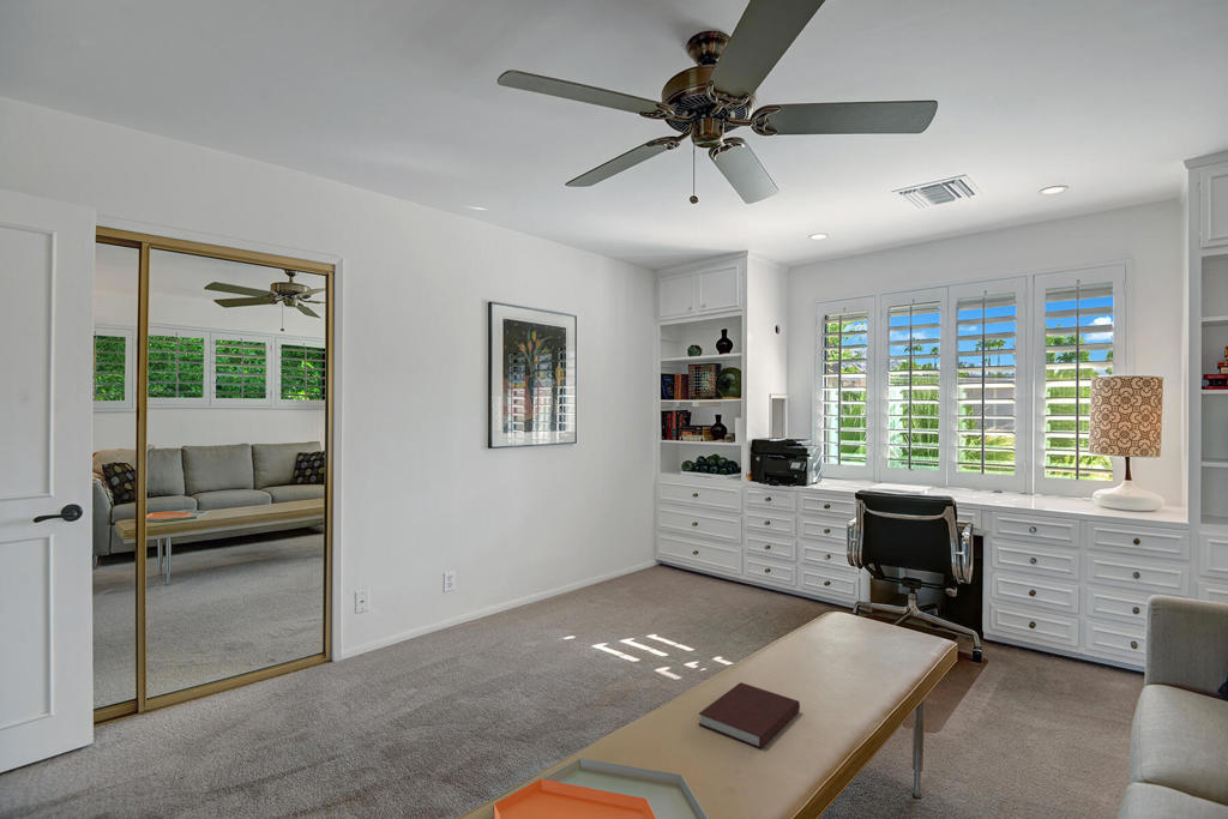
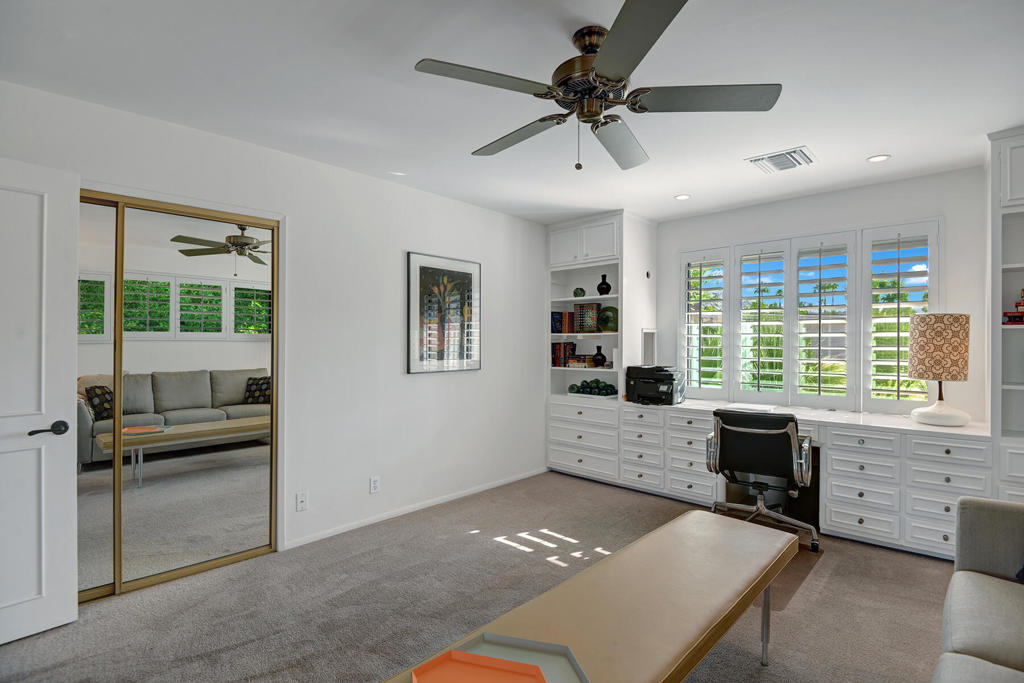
- notebook (750, 712)
